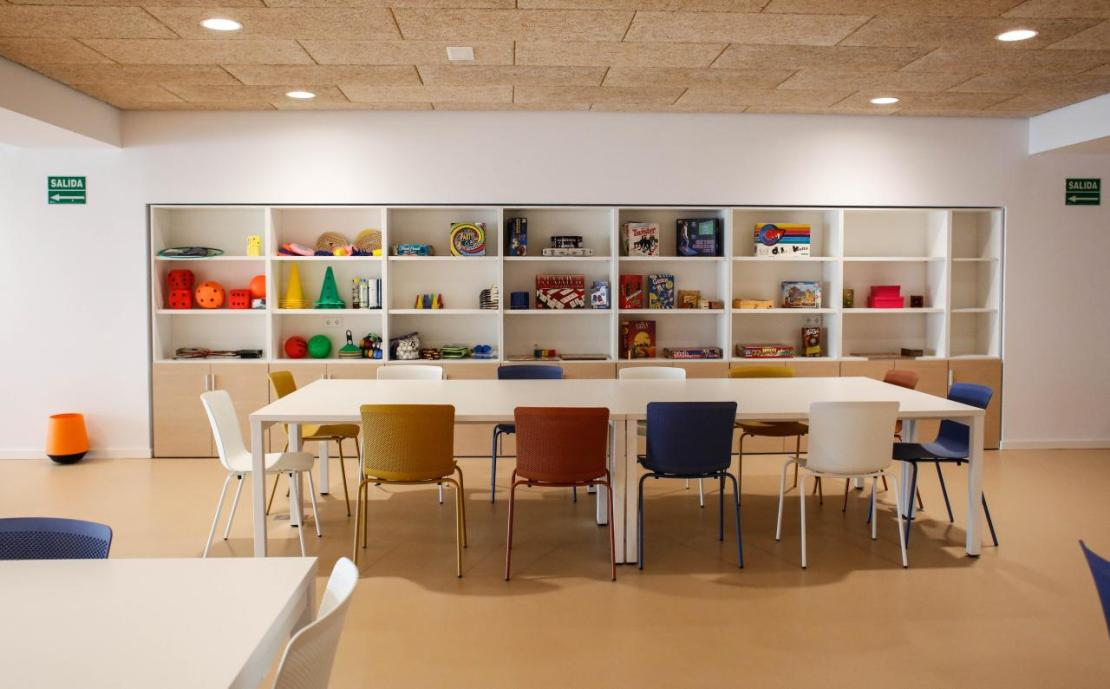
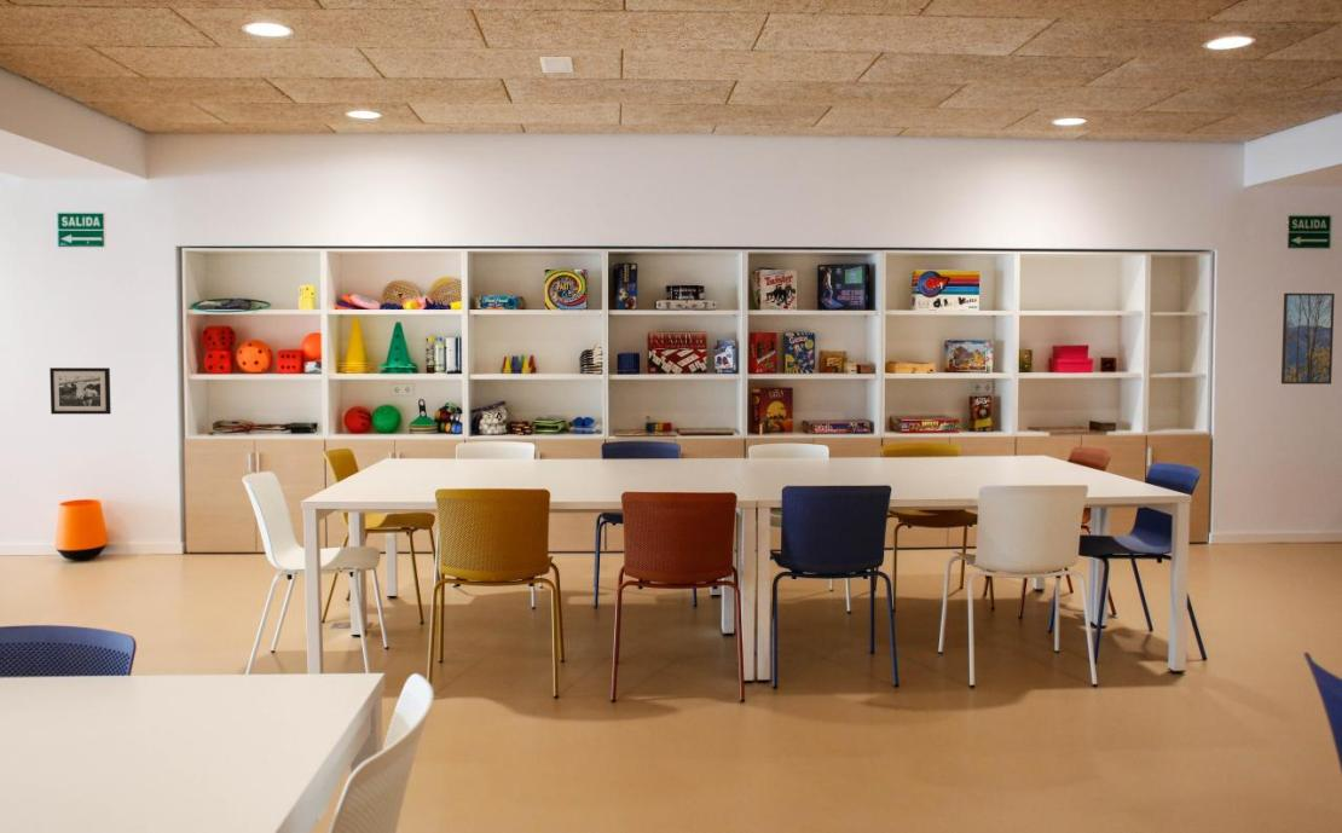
+ picture frame (80, 391)
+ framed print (1307, 339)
